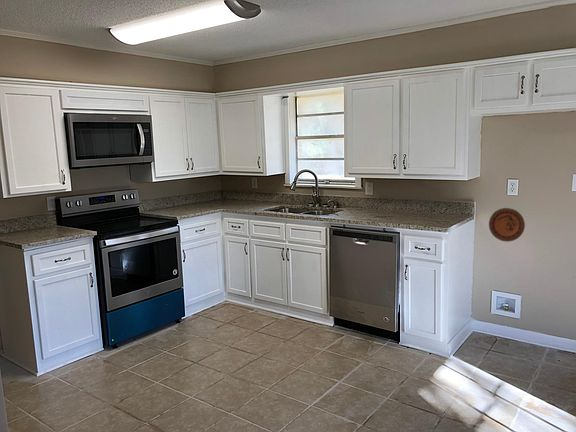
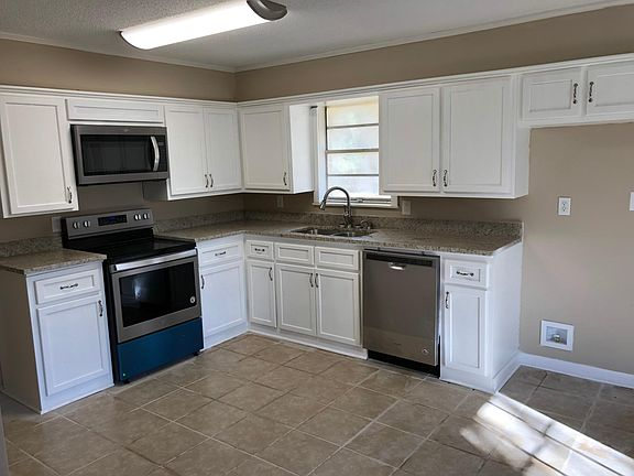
- decorative plate (506, 224)
